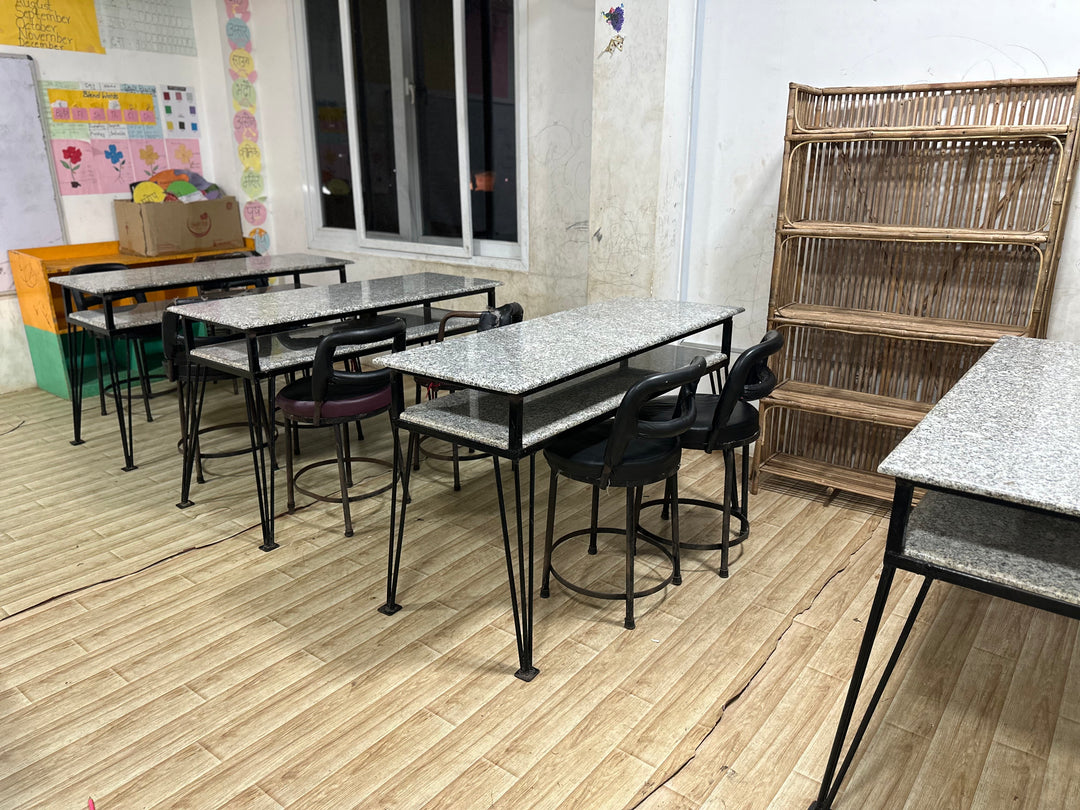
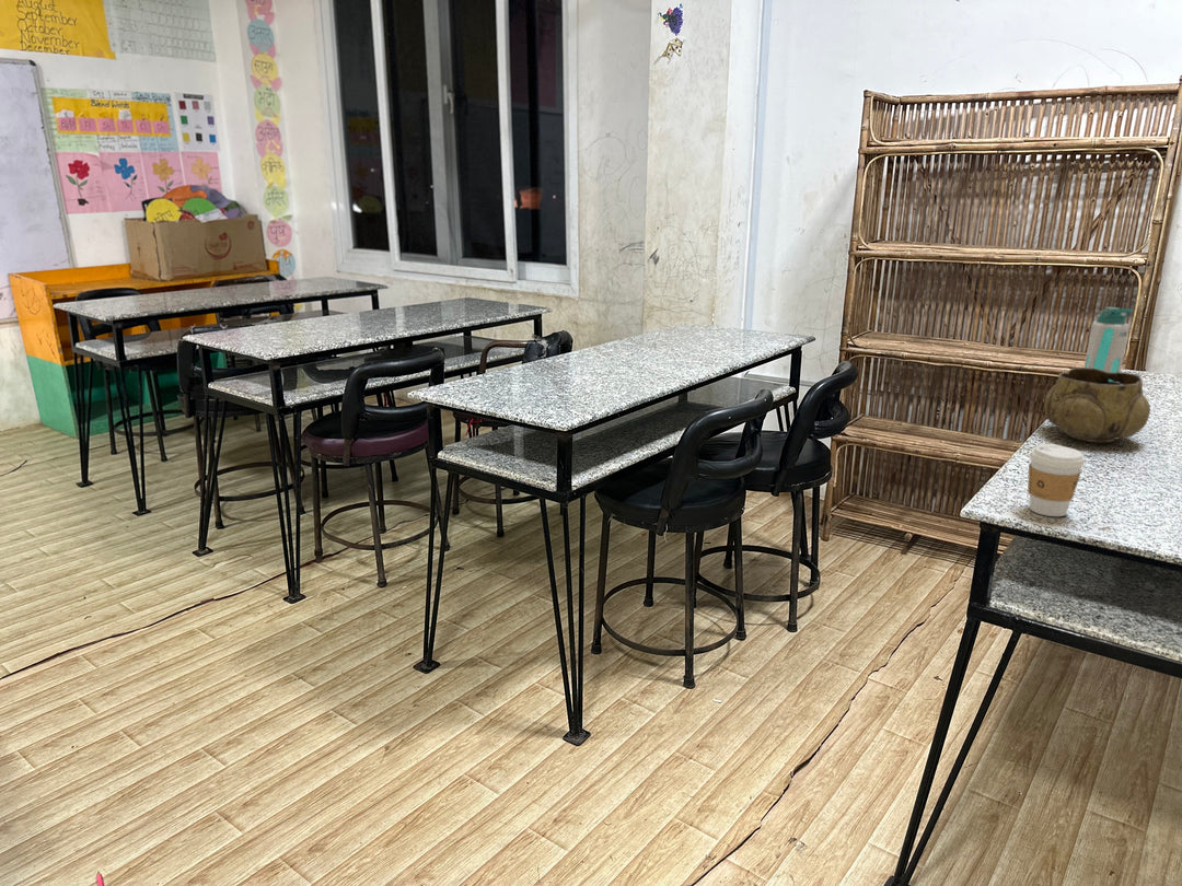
+ decorative bowl (1094, 406)
+ coffee cup (1053, 479)
+ water bottle (1105, 359)
